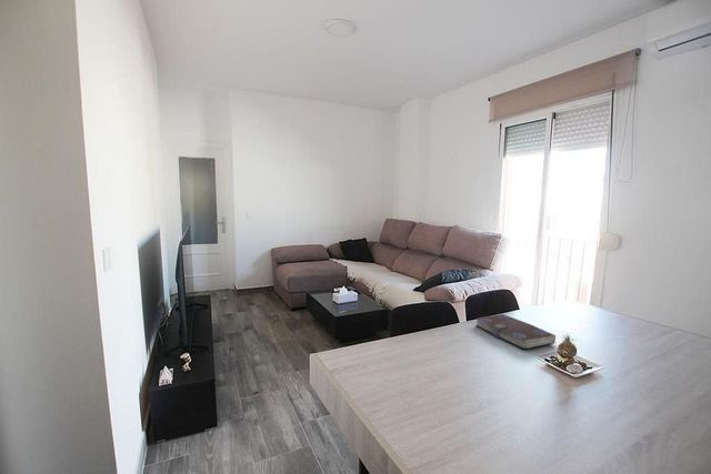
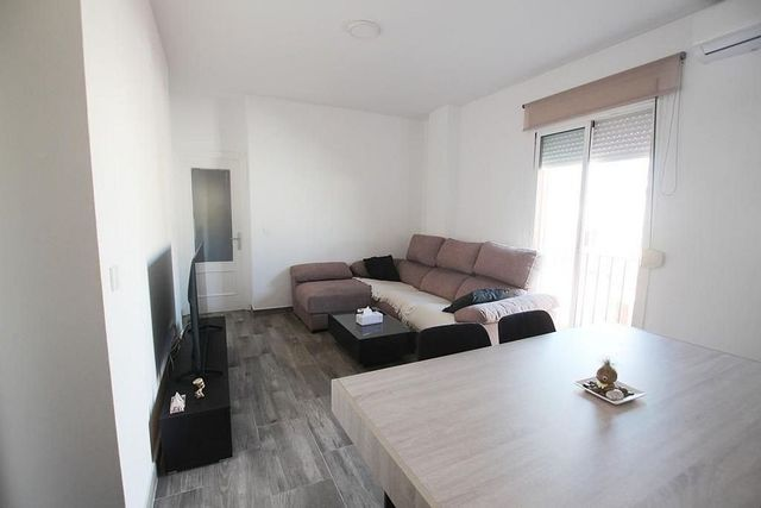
- book (512, 329)
